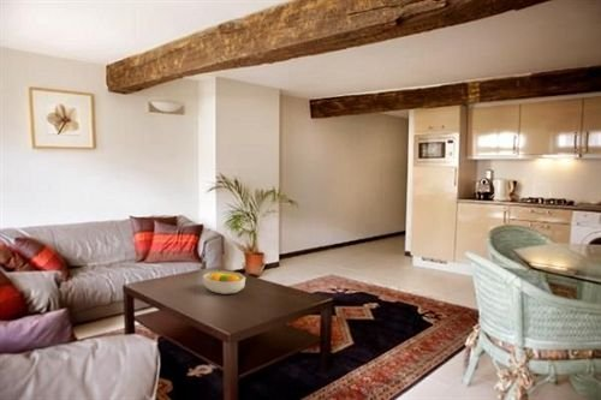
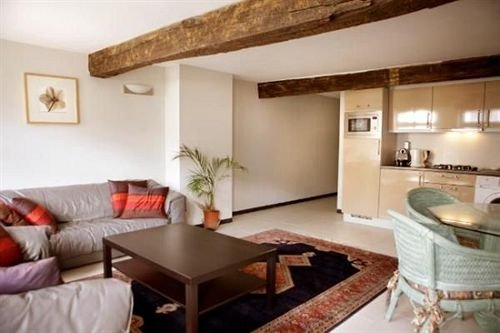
- fruit bowl (224, 280)
